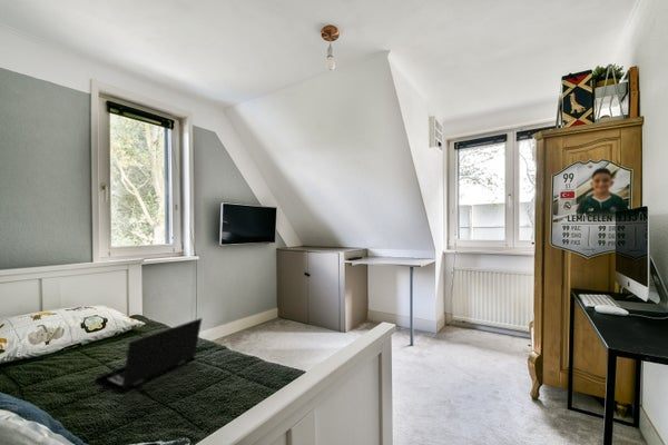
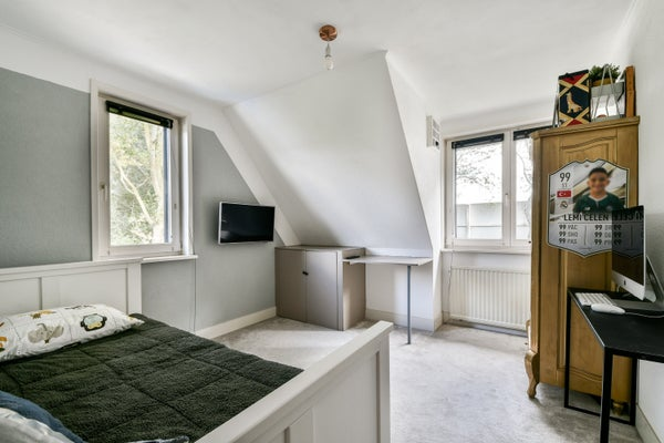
- laptop (151, 347)
